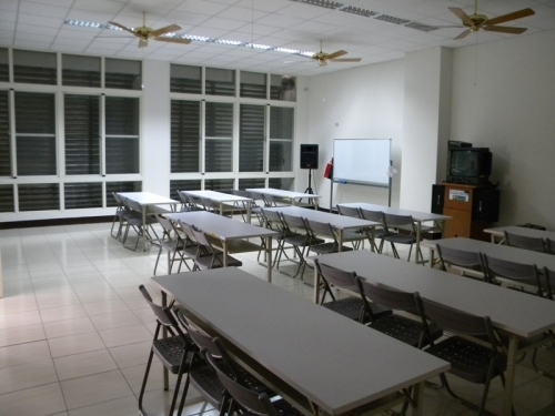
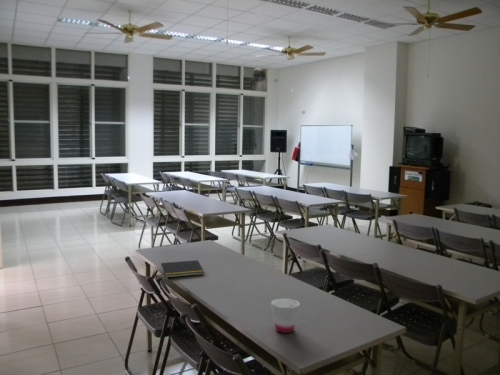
+ notepad (182, 268)
+ cup (284, 316)
